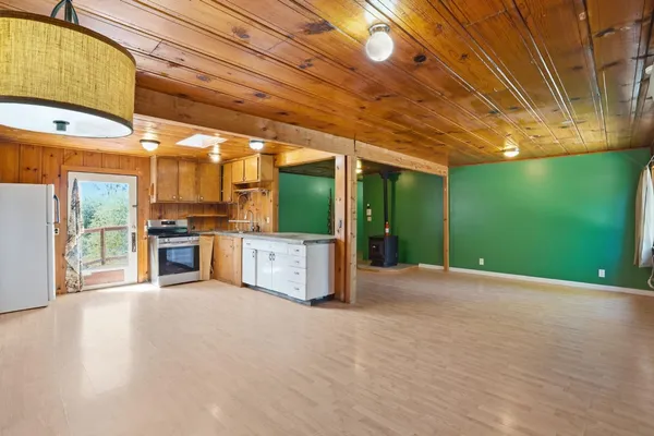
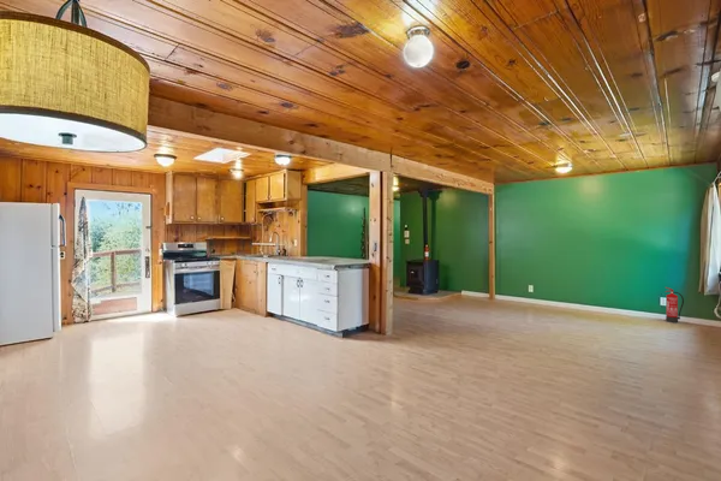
+ fire extinguisher (673, 304)
